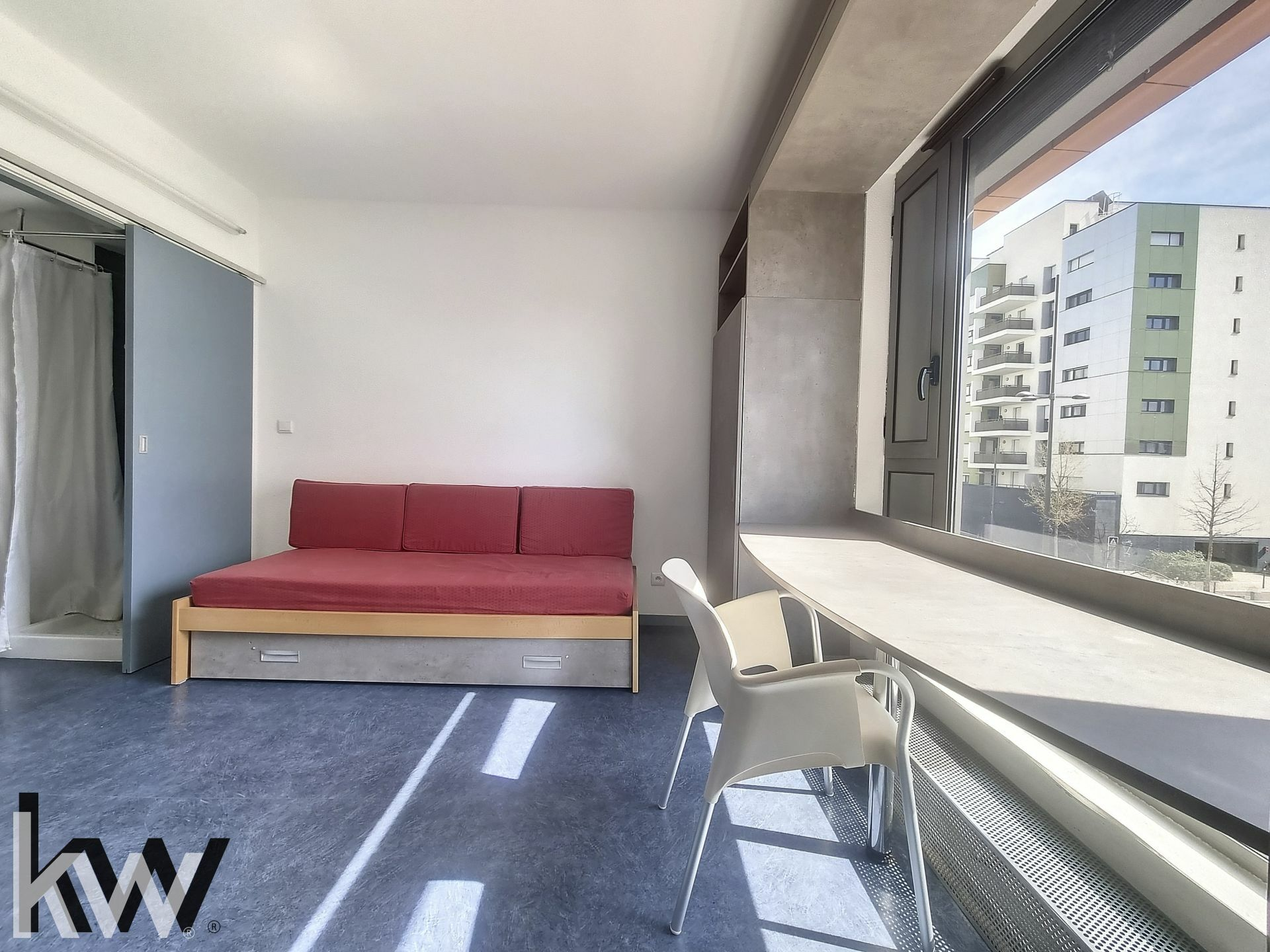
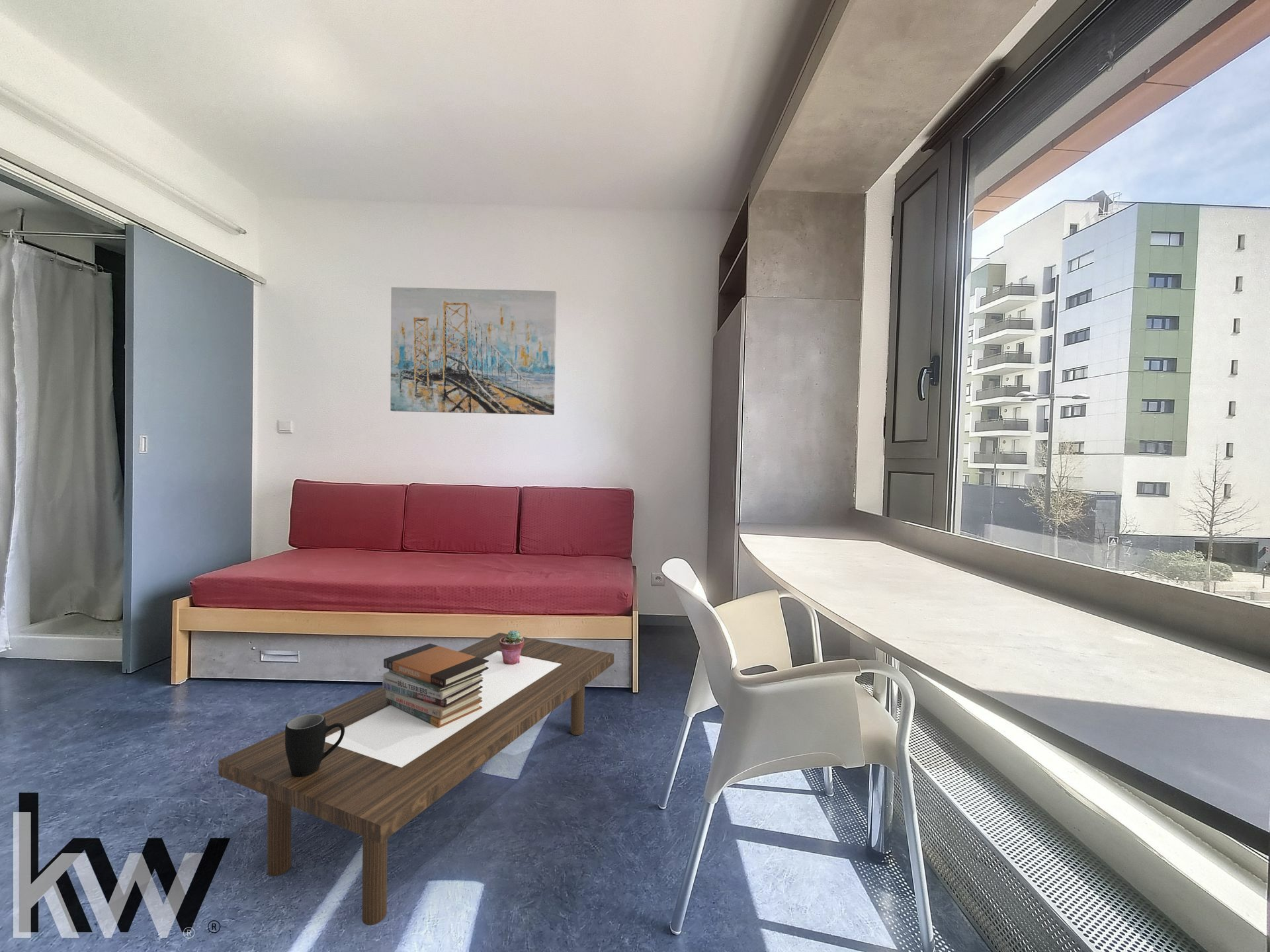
+ coffee table (460, 740)
+ potted succulent (511, 645)
+ mug (316, 743)
+ wall art (473, 351)
+ book stack (435, 680)
